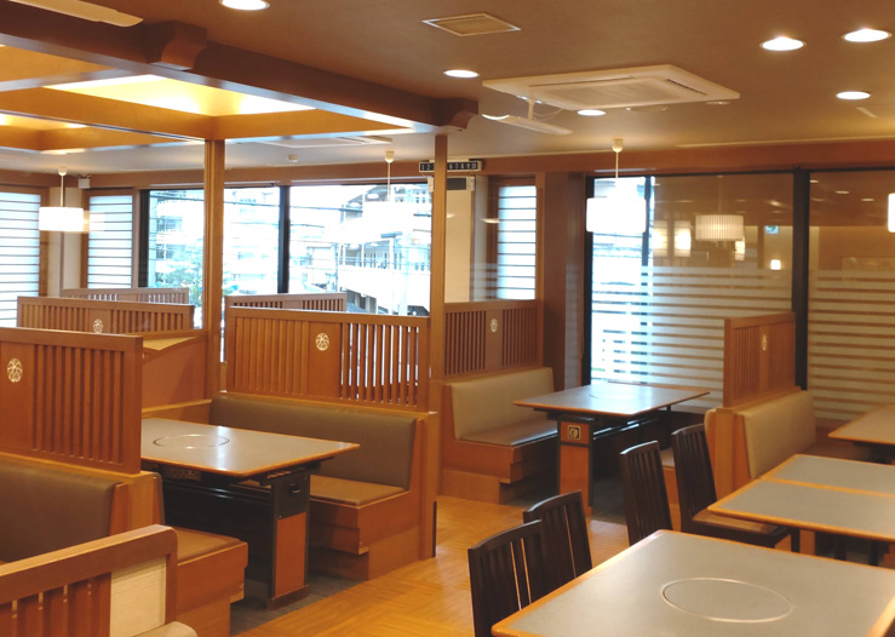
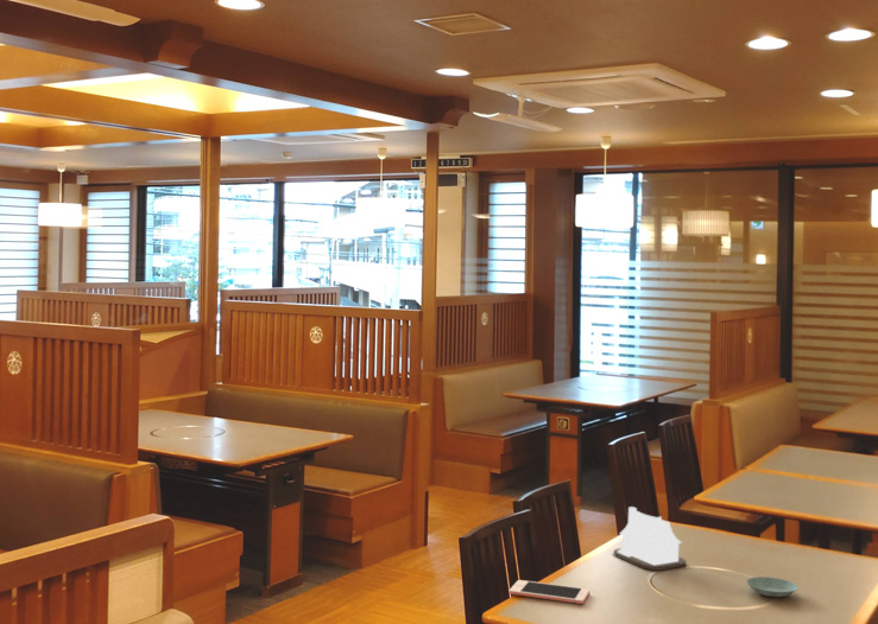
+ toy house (650, 536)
+ cell phone (549, 591)
+ saucer (771, 588)
